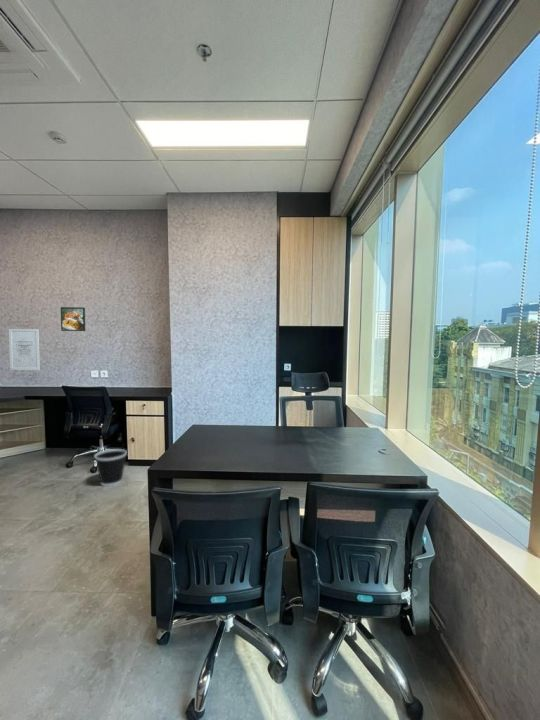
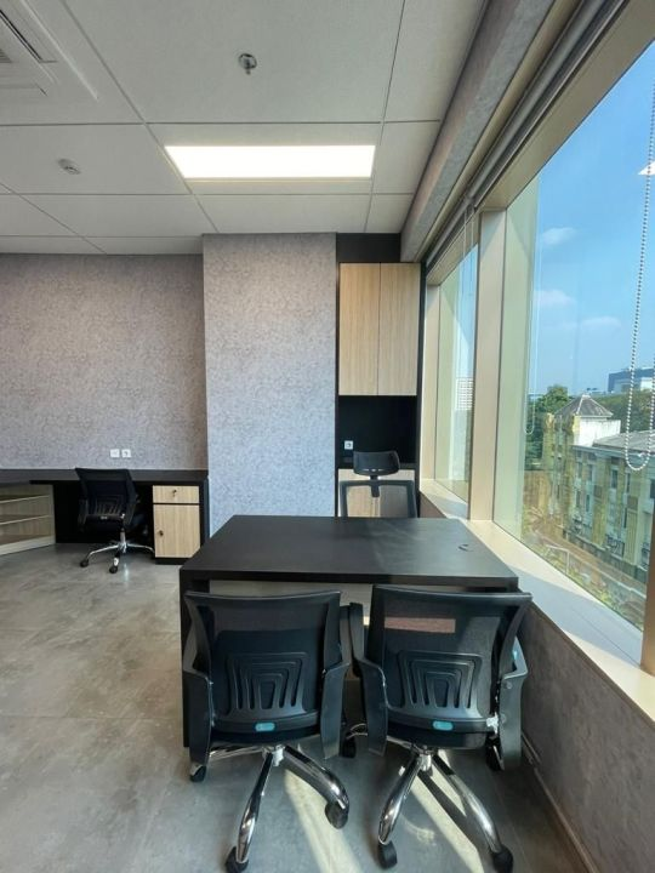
- wastebasket (111, 467)
- wall art (24, 349)
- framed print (73, 319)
